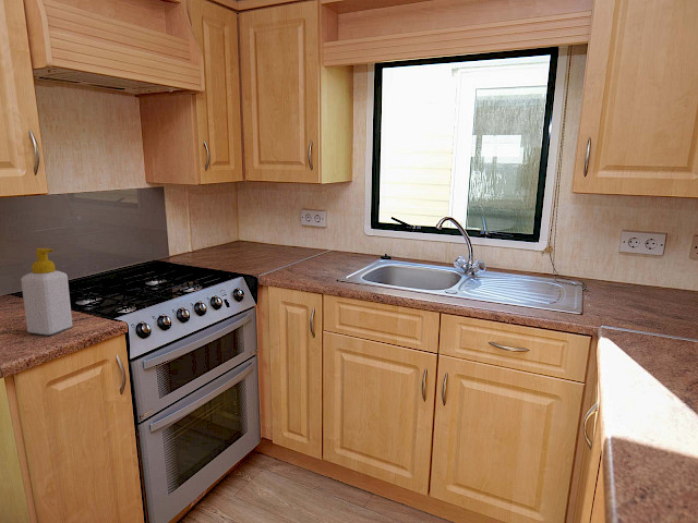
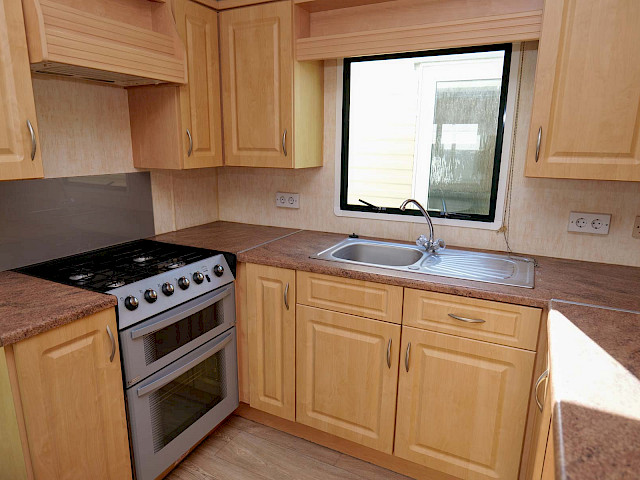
- soap bottle (46, 290)
